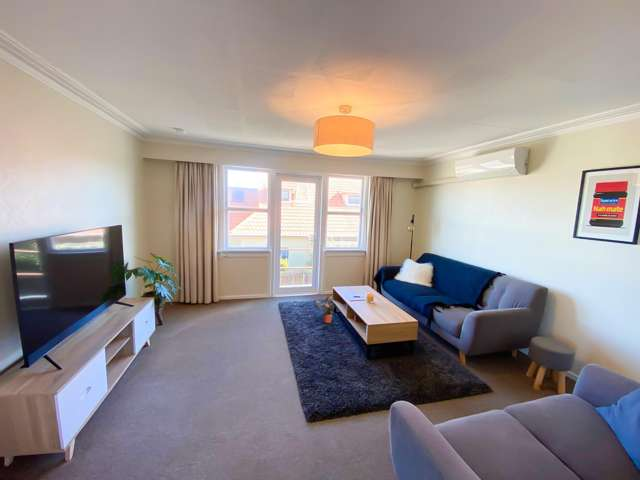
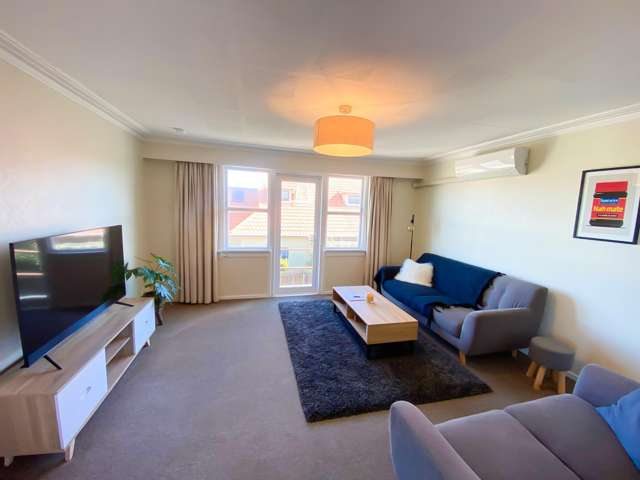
- potted plant (324, 308)
